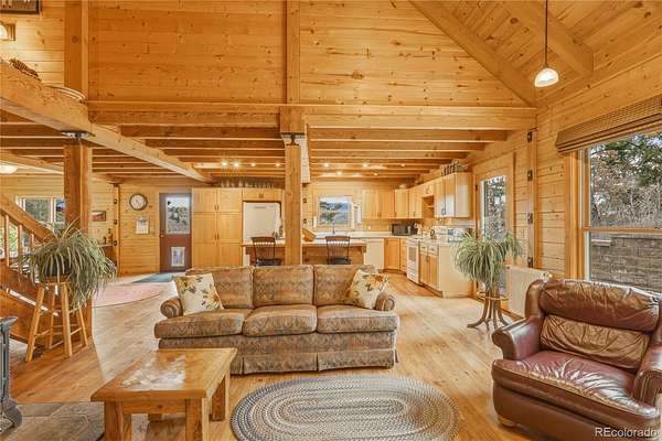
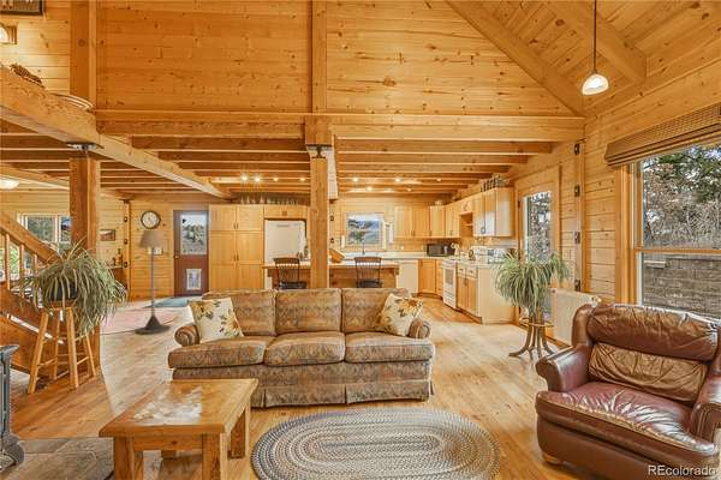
+ floor lamp (153, 280)
